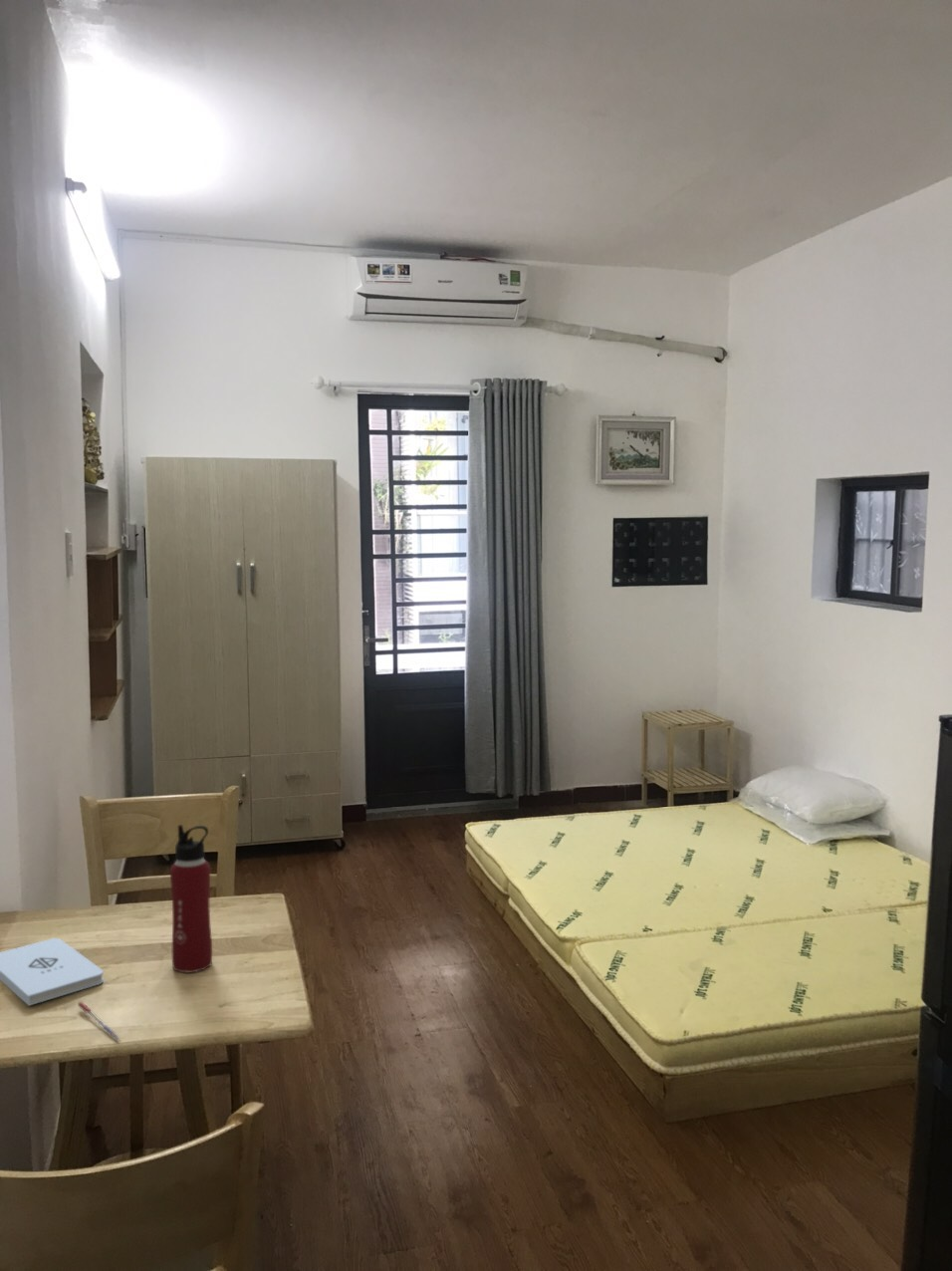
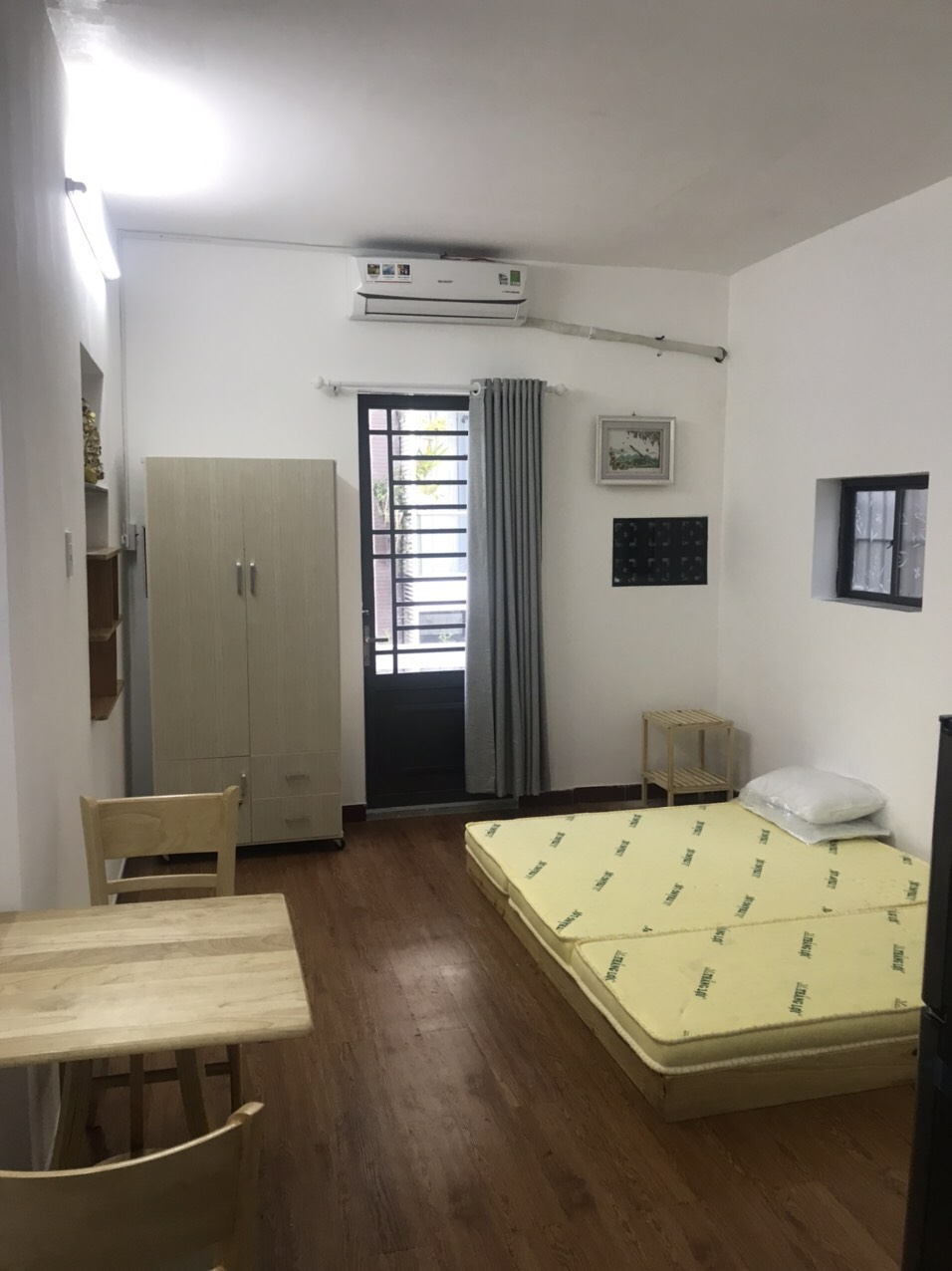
- pen (99, 1020)
- water bottle (190, 894)
- notepad (44, 968)
